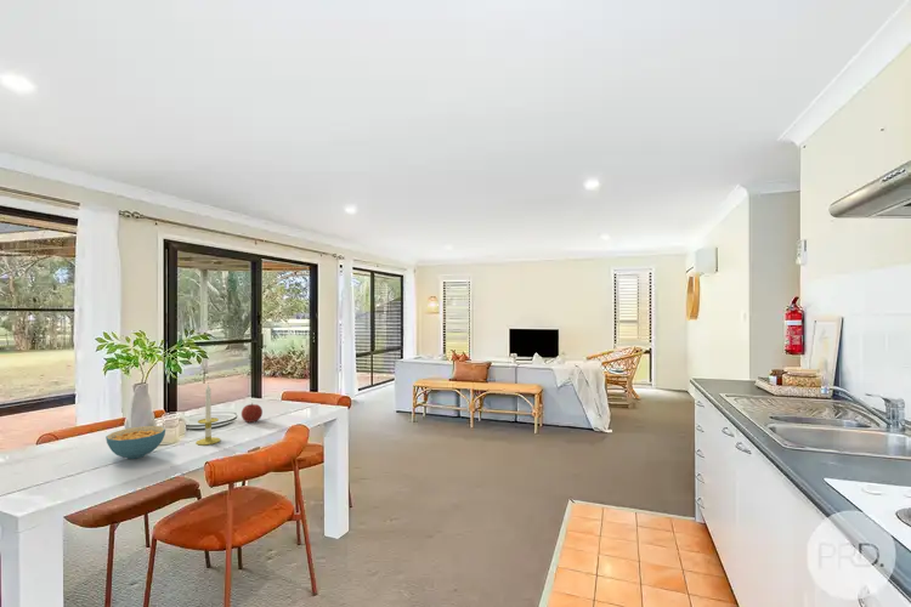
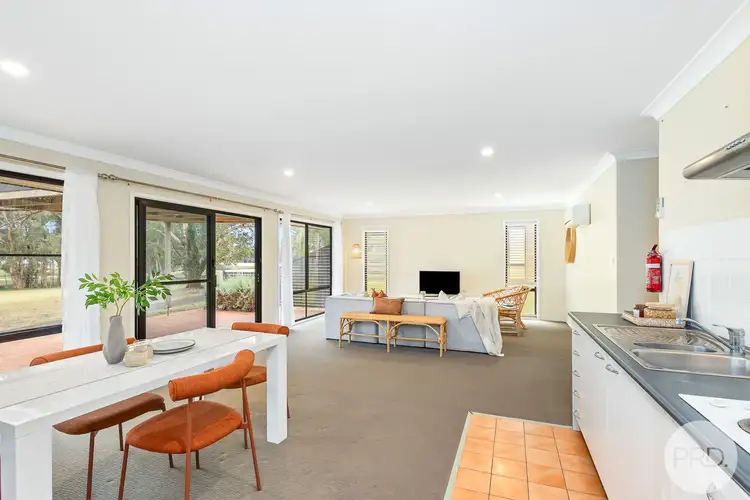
- cereal bowl (136, 444)
- candle (208, 412)
- fruit (251, 412)
